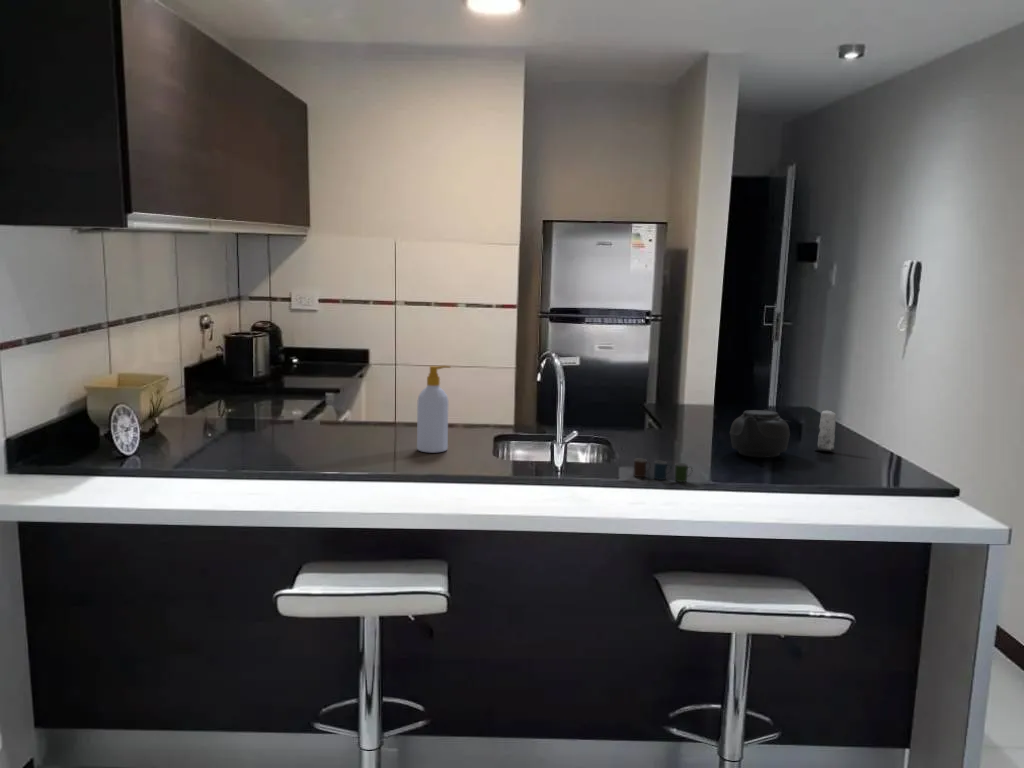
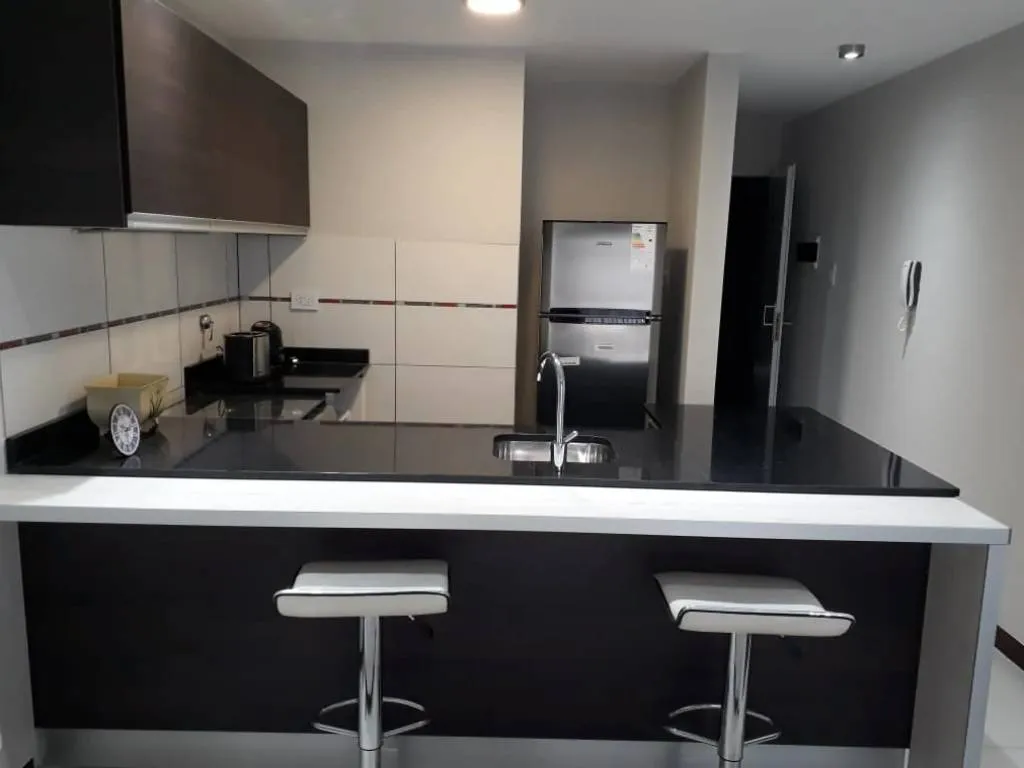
- cup (663, 465)
- teapot (758, 434)
- candle (827, 431)
- soap bottle (434, 408)
